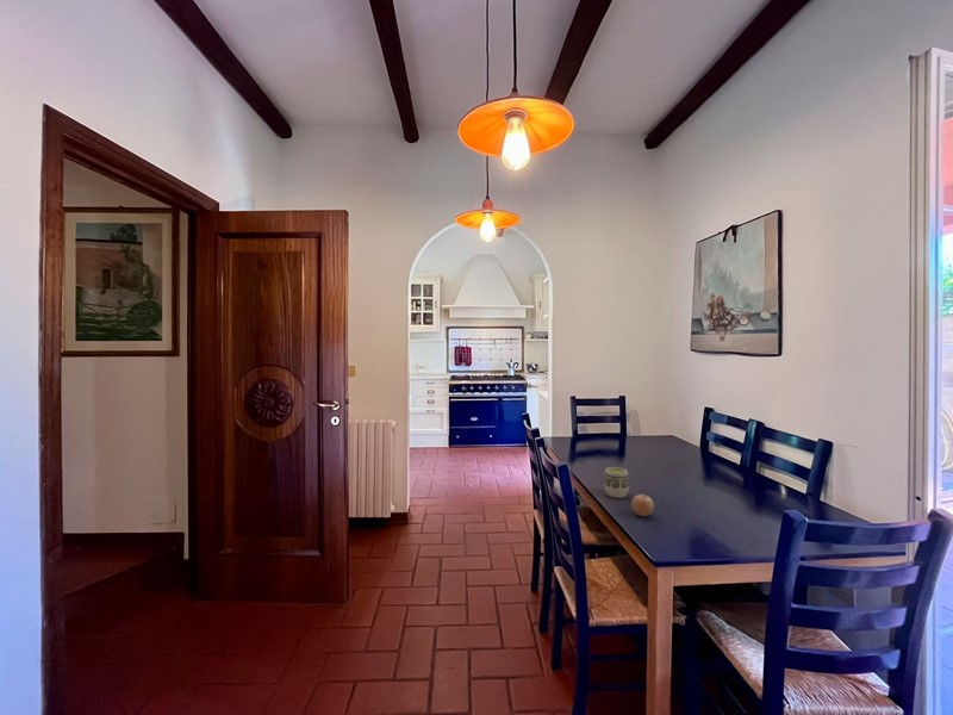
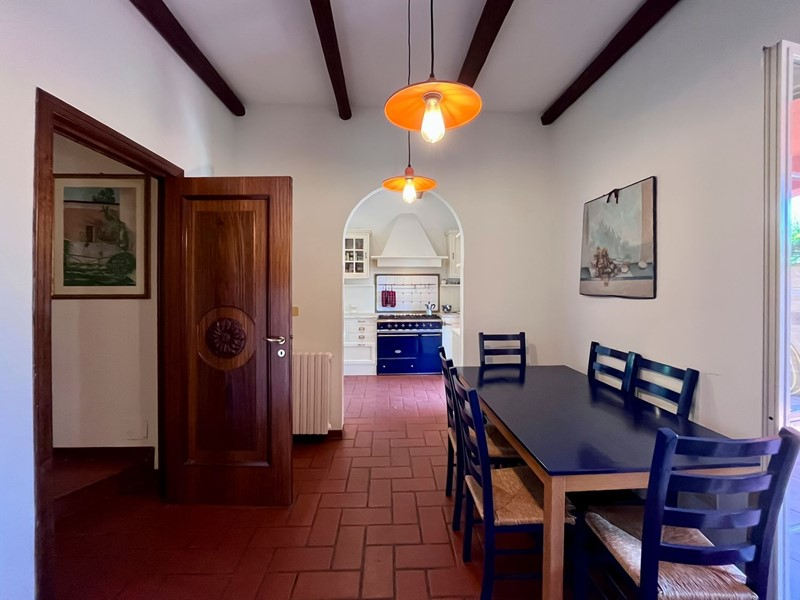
- cup (616, 481)
- fruit (642, 503)
